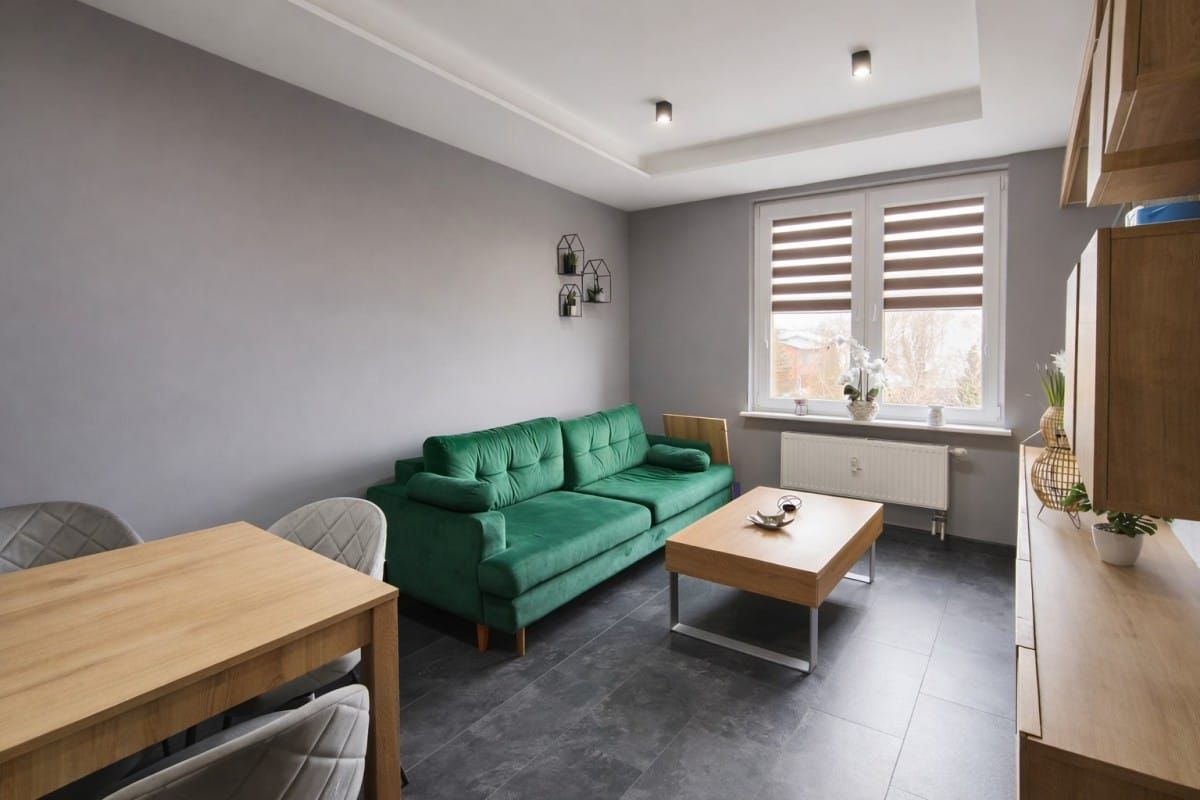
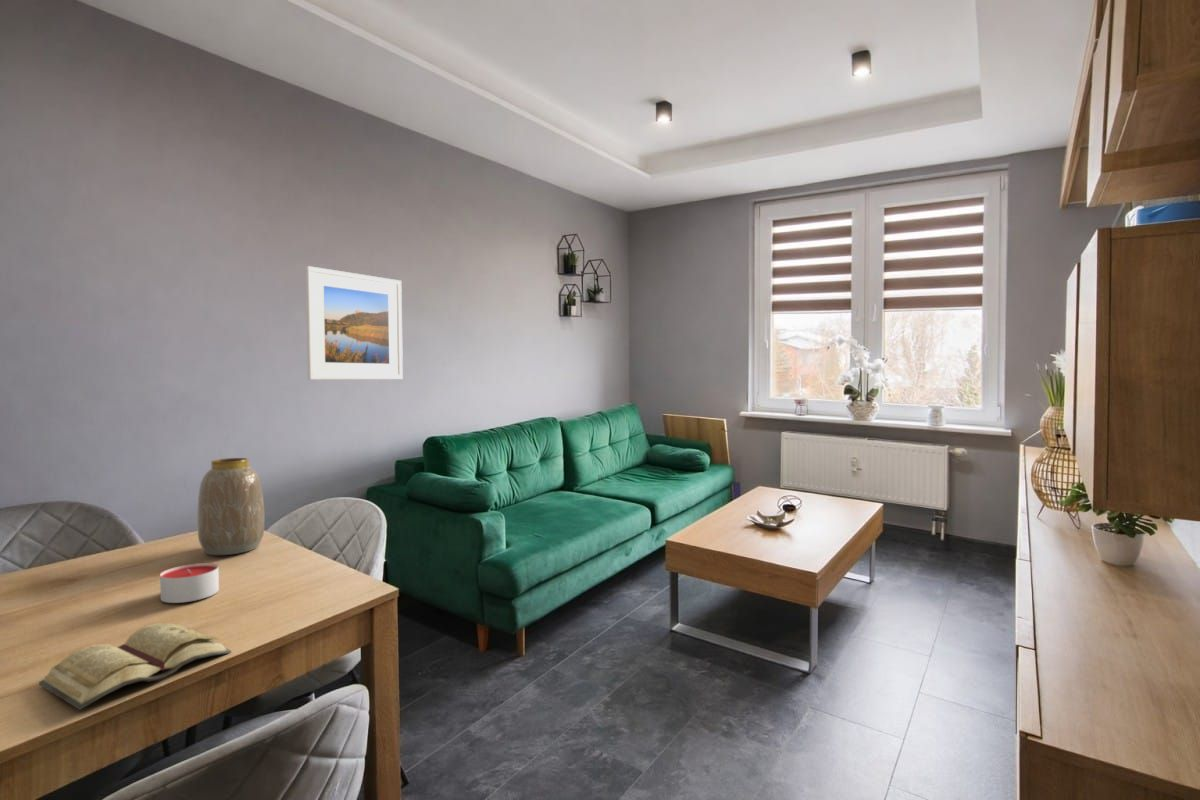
+ diary (140, 655)
+ candle (190, 581)
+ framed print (357, 326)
+ vase (231, 504)
